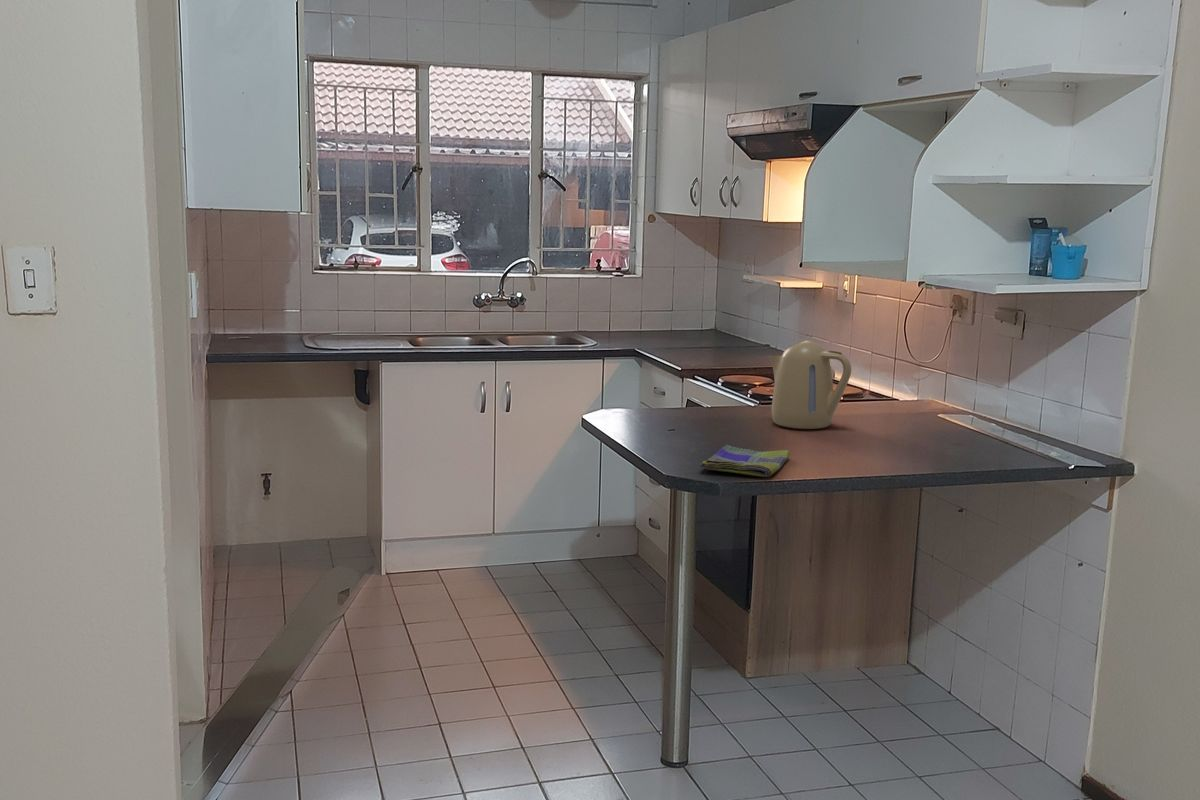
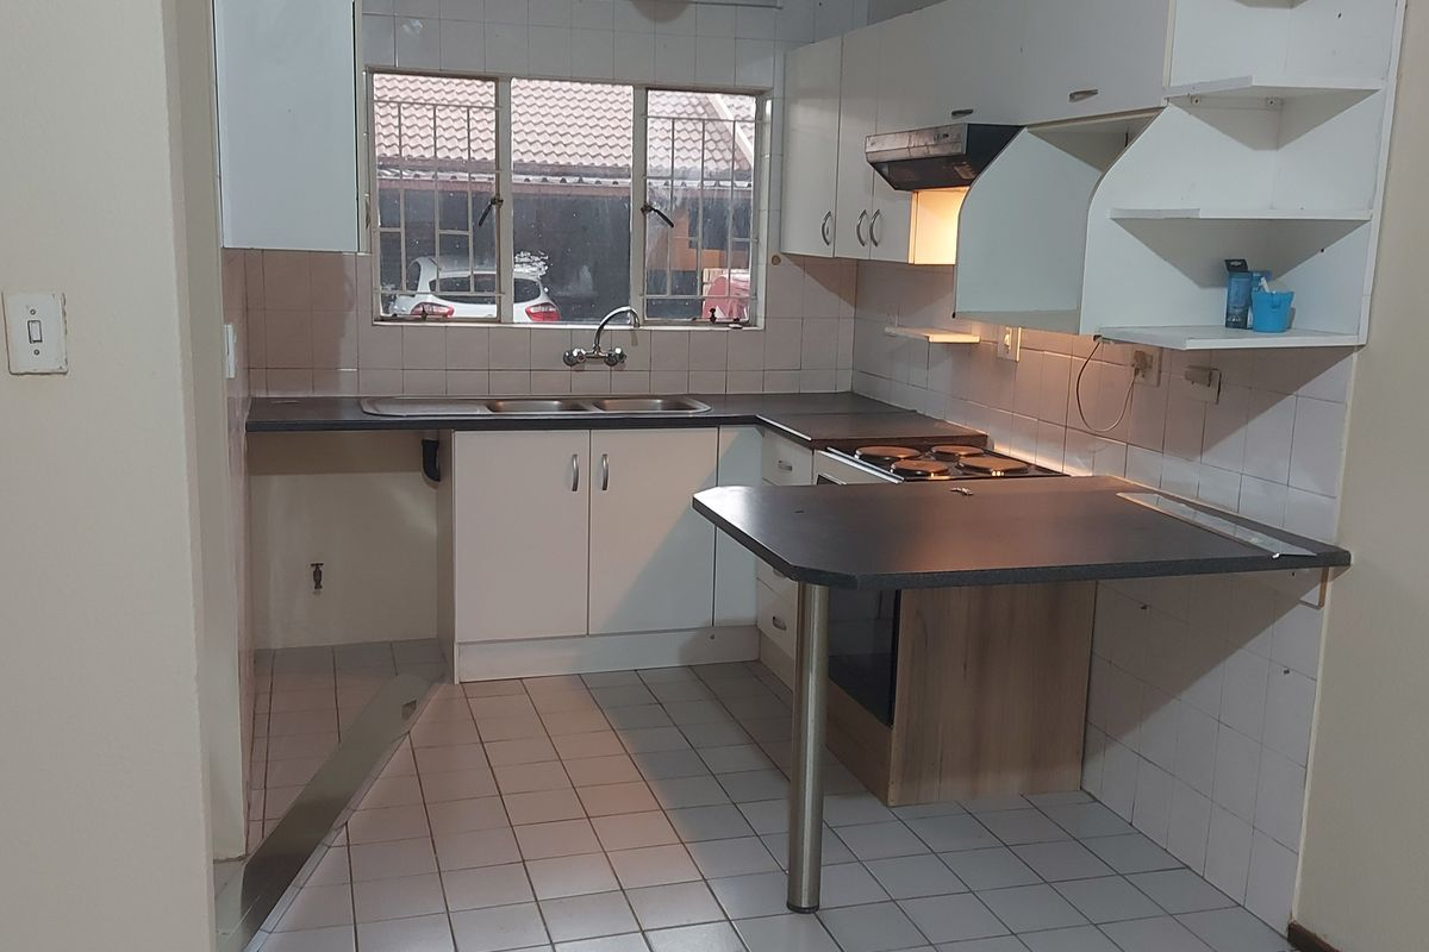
- dish towel (746, 459)
- kettle (808, 383)
